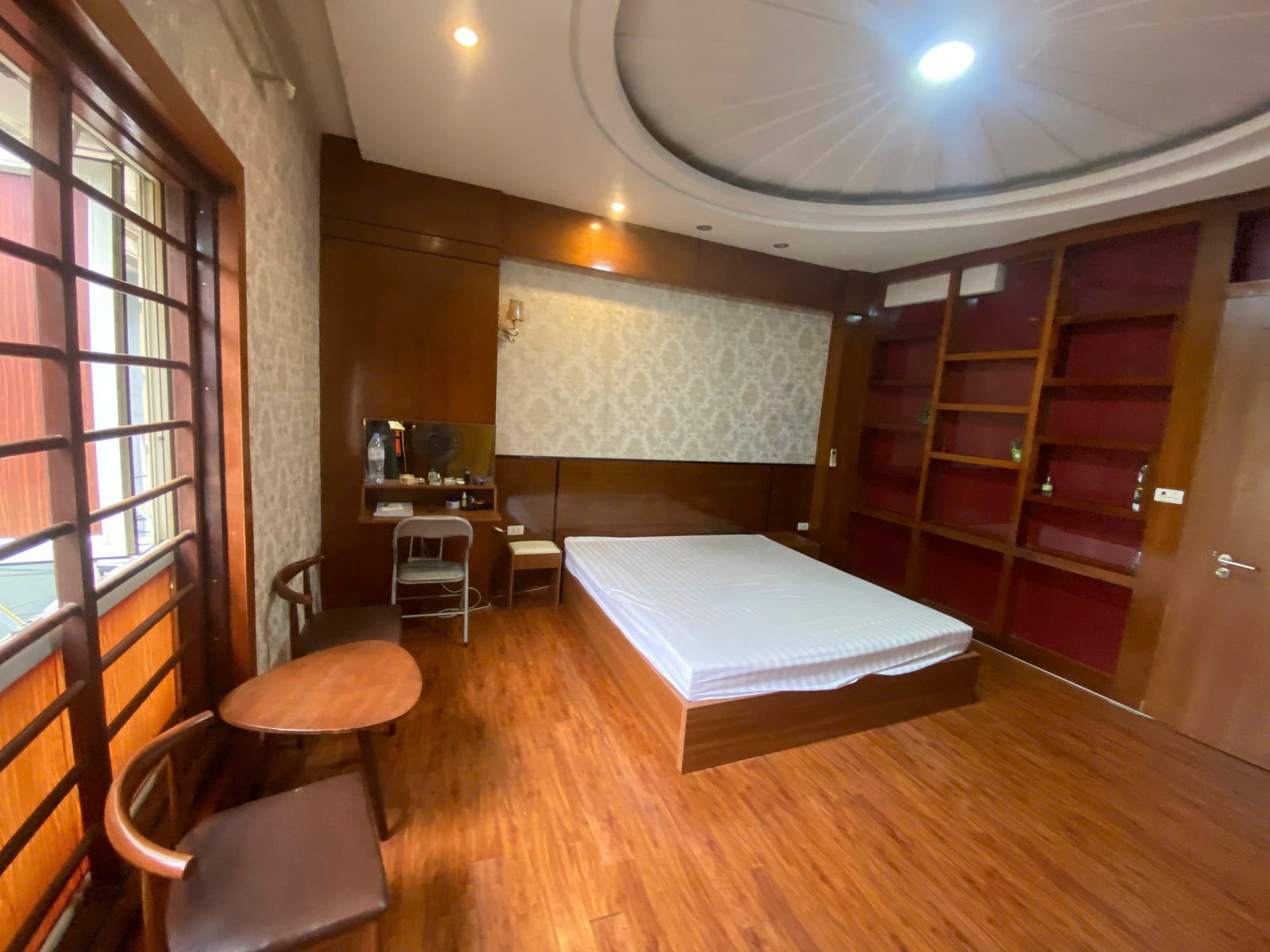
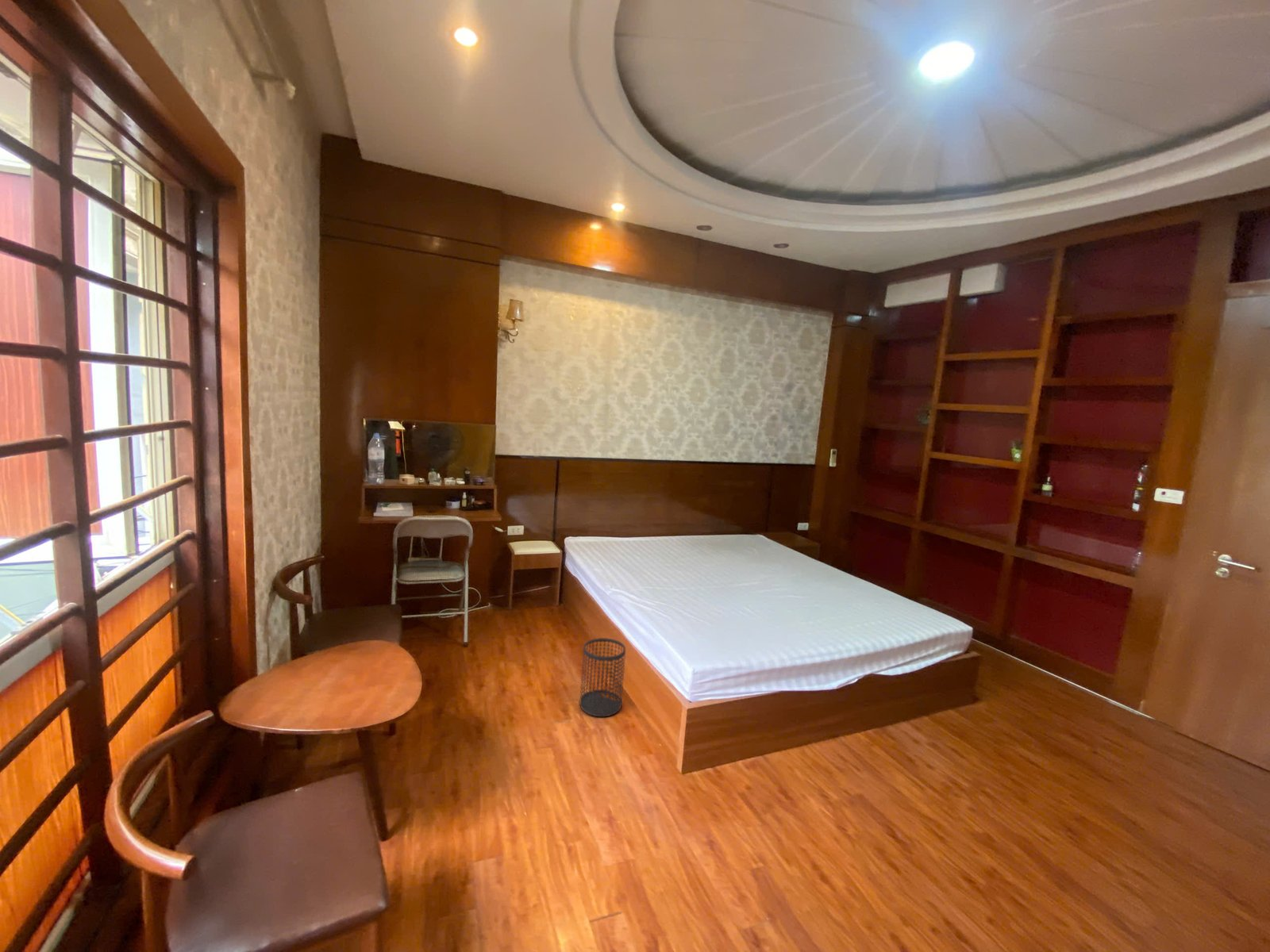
+ wastebasket (602, 676)
